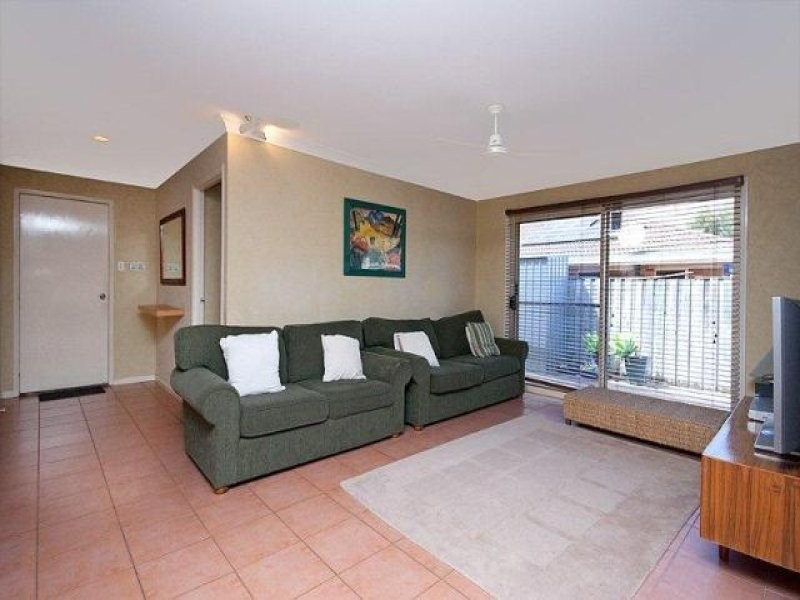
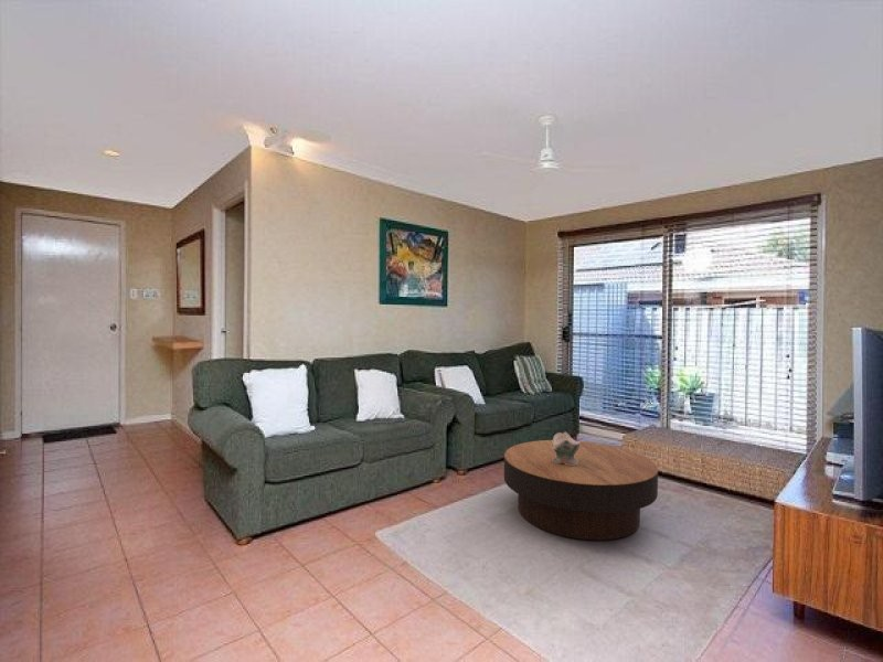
+ coffee table (576, 485)
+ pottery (566, 448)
